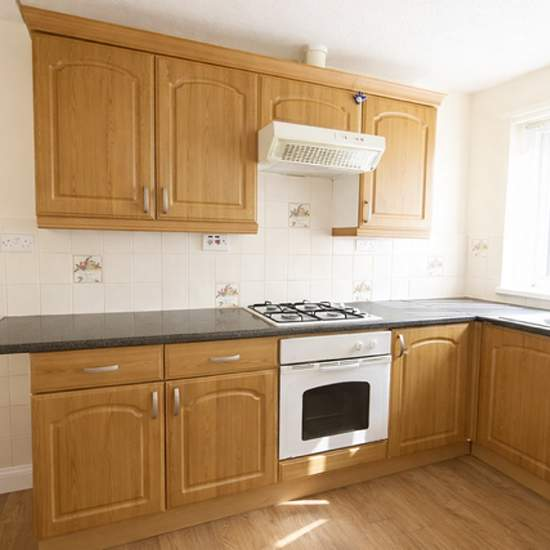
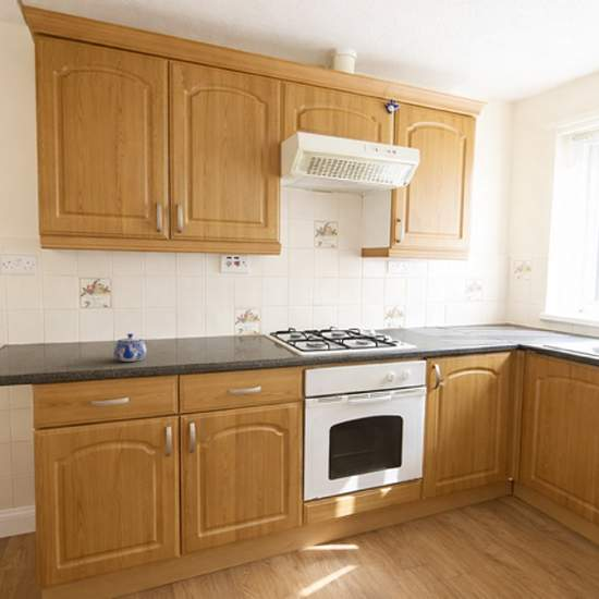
+ teapot (130, 346)
